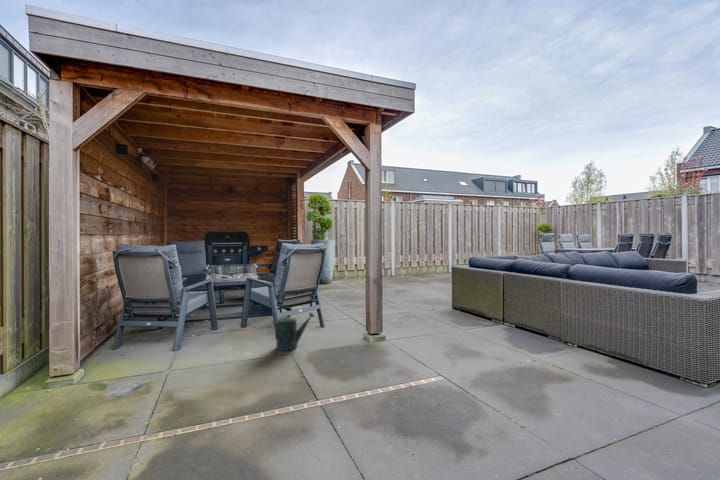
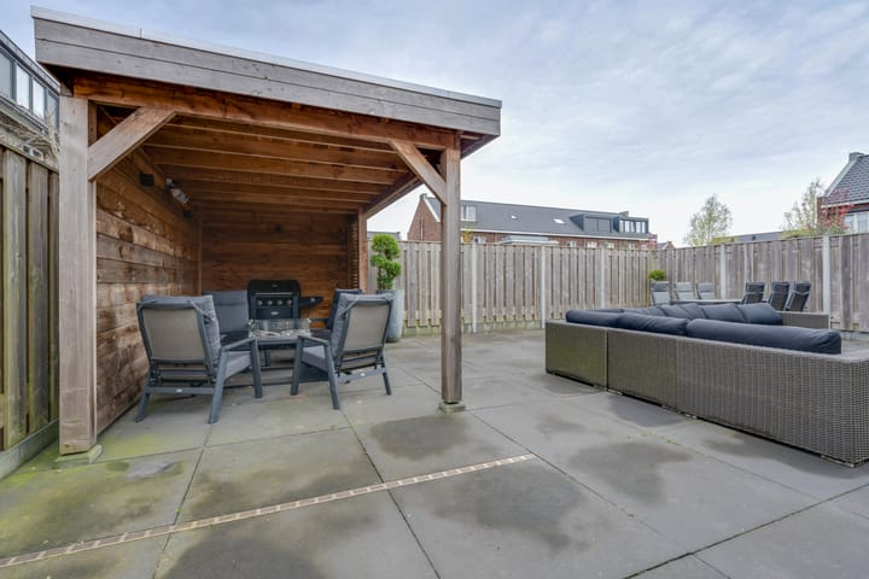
- watering can (292, 330)
